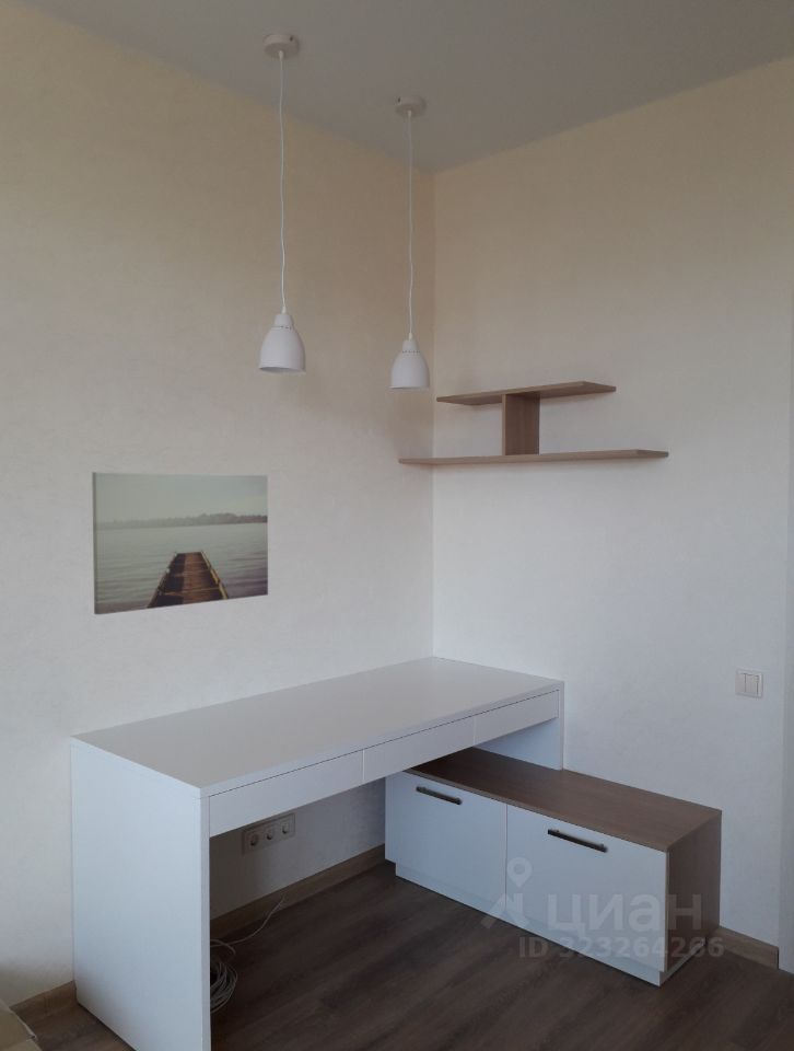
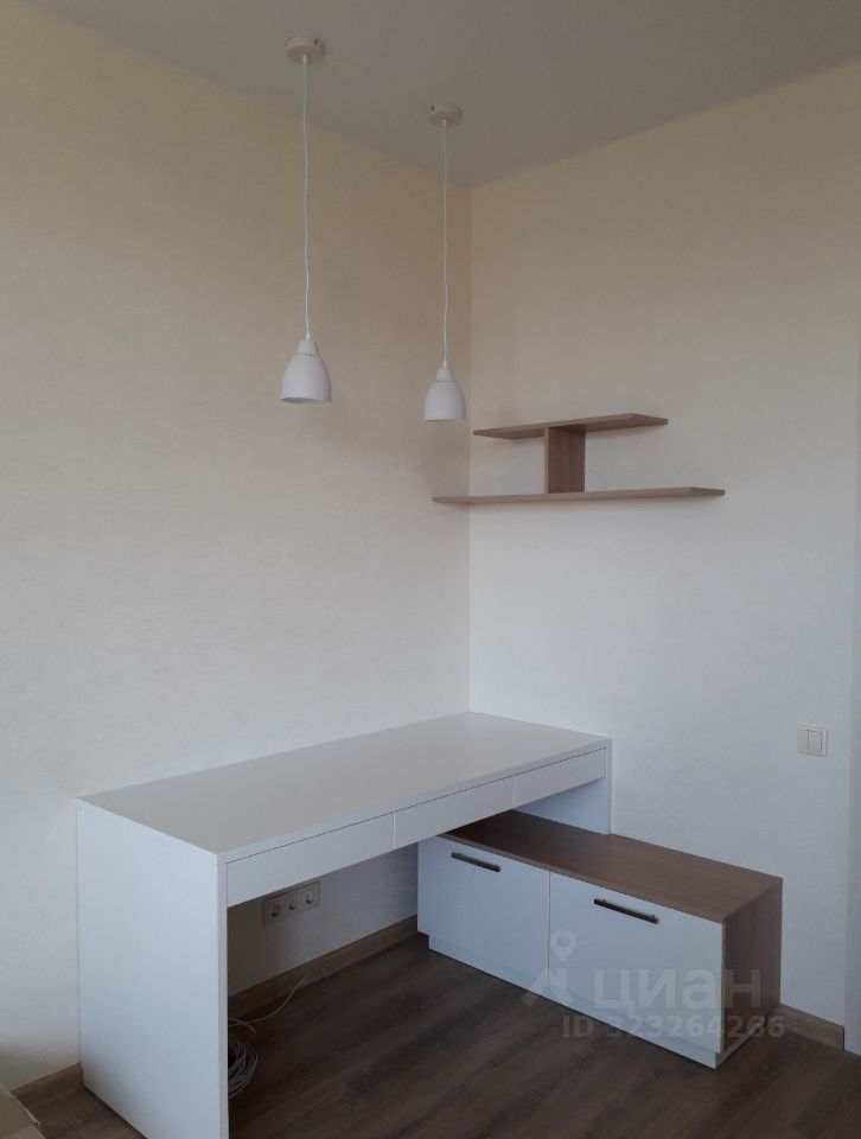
- wall art (187, 539)
